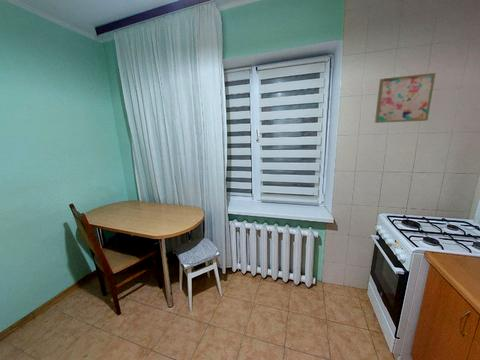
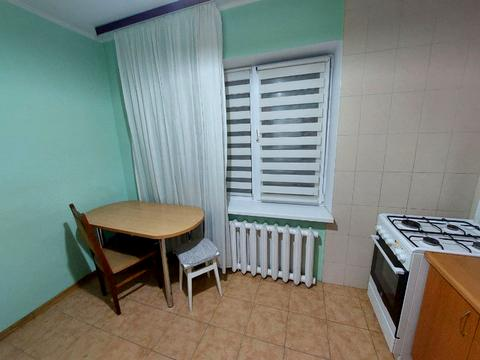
- wall art (403, 99)
